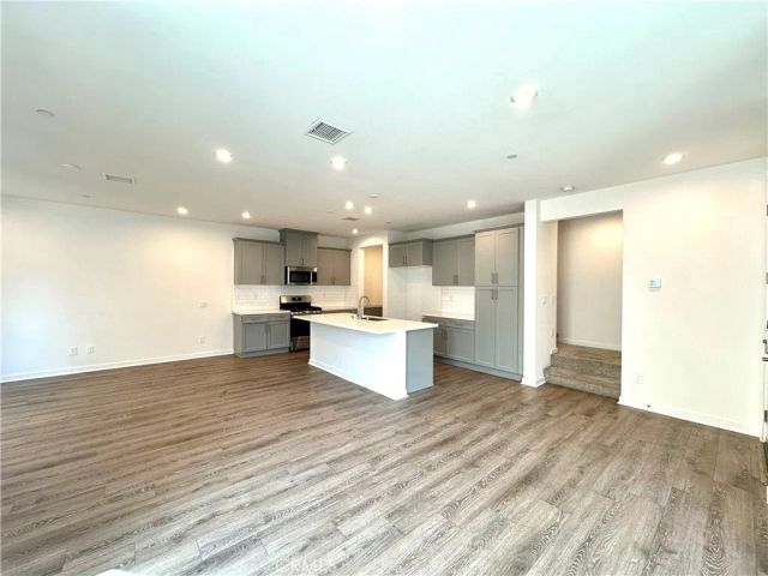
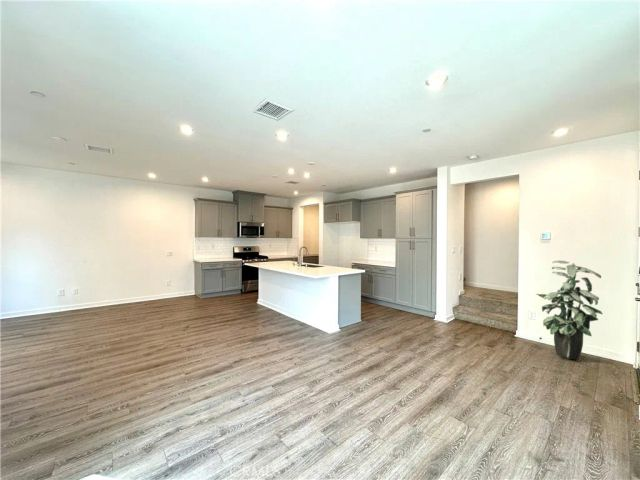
+ indoor plant (566, 308)
